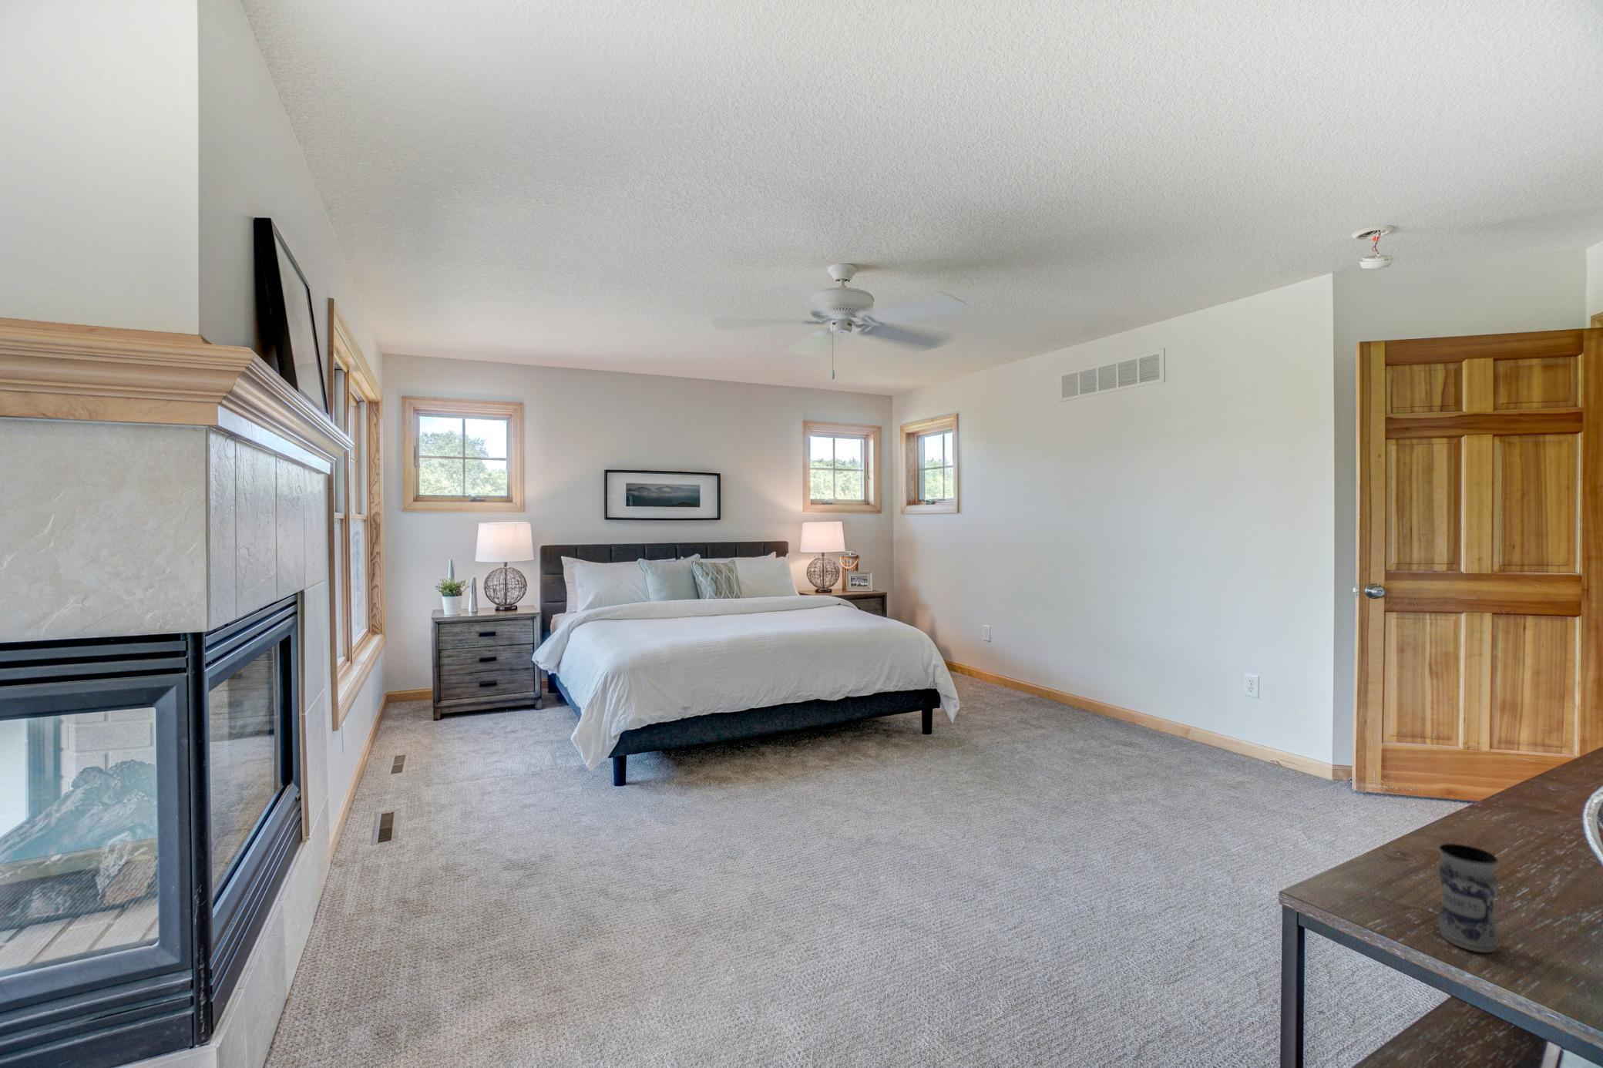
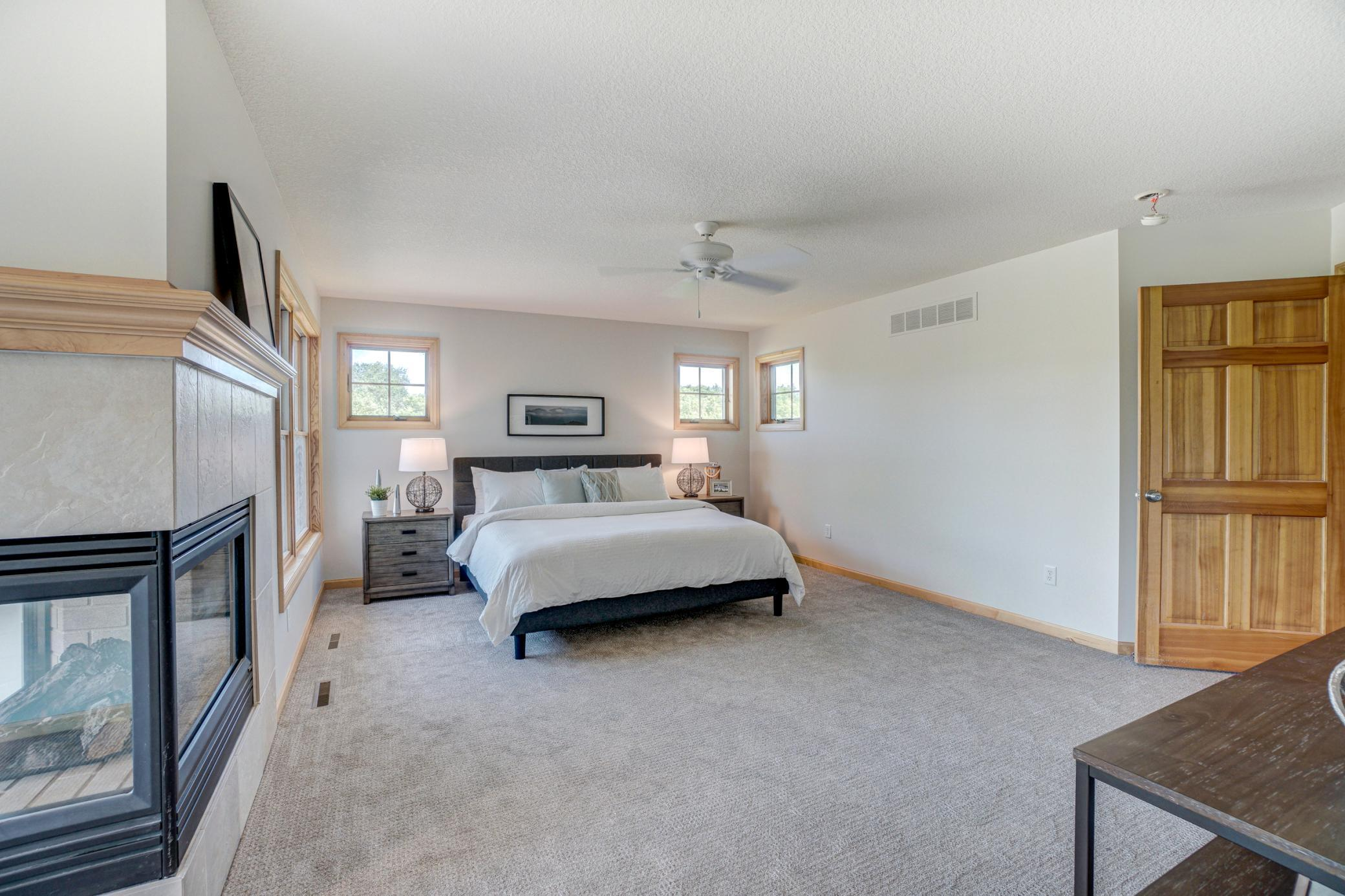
- jar (1467, 896)
